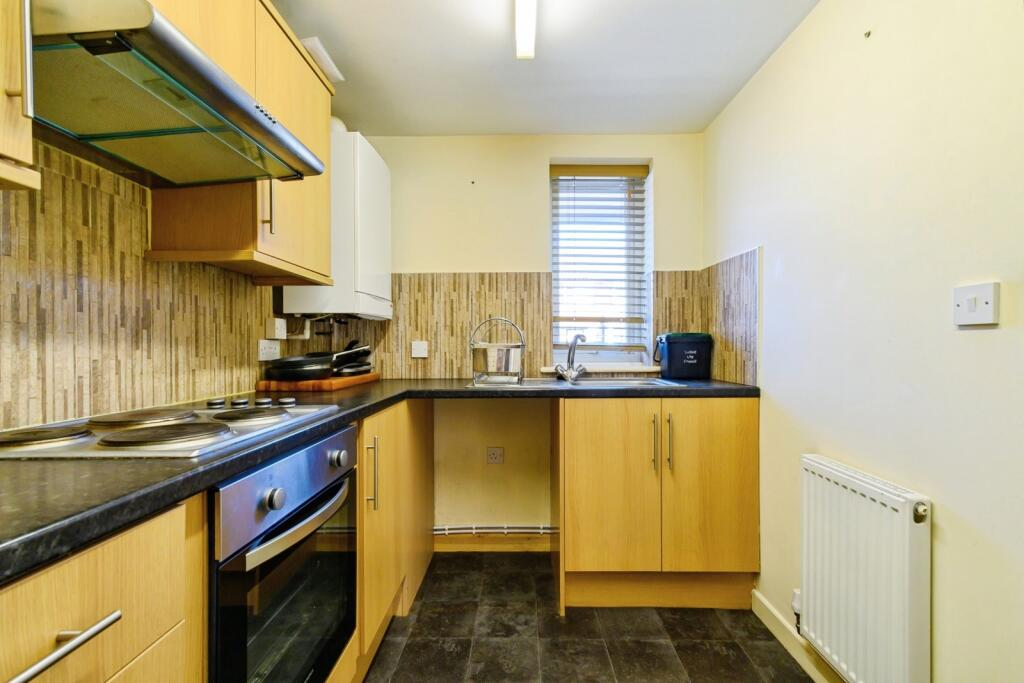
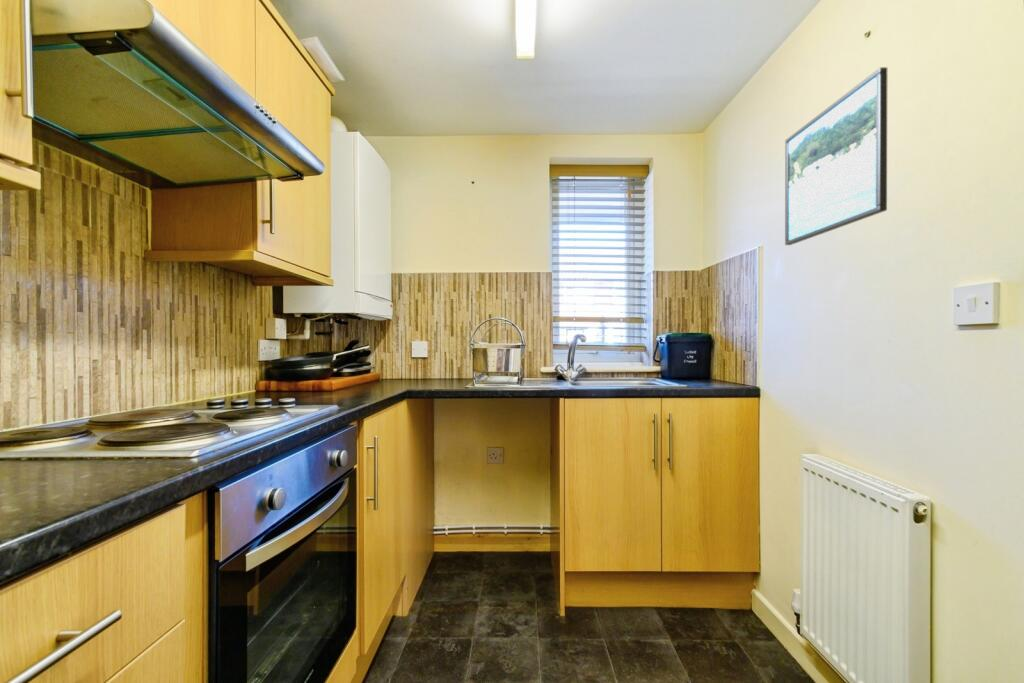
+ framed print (828, 169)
